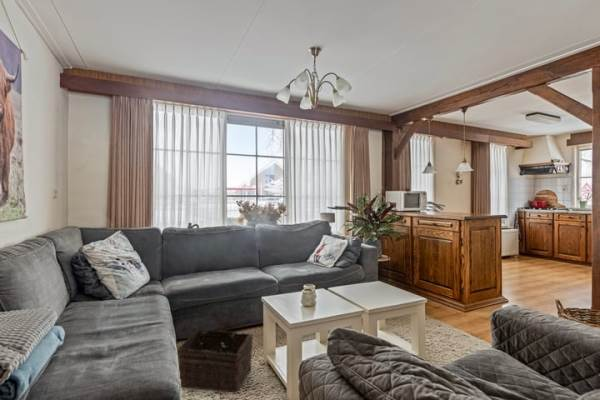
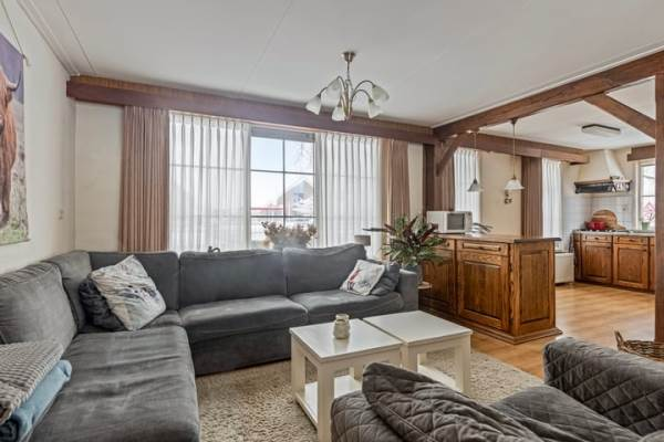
- basket (219, 352)
